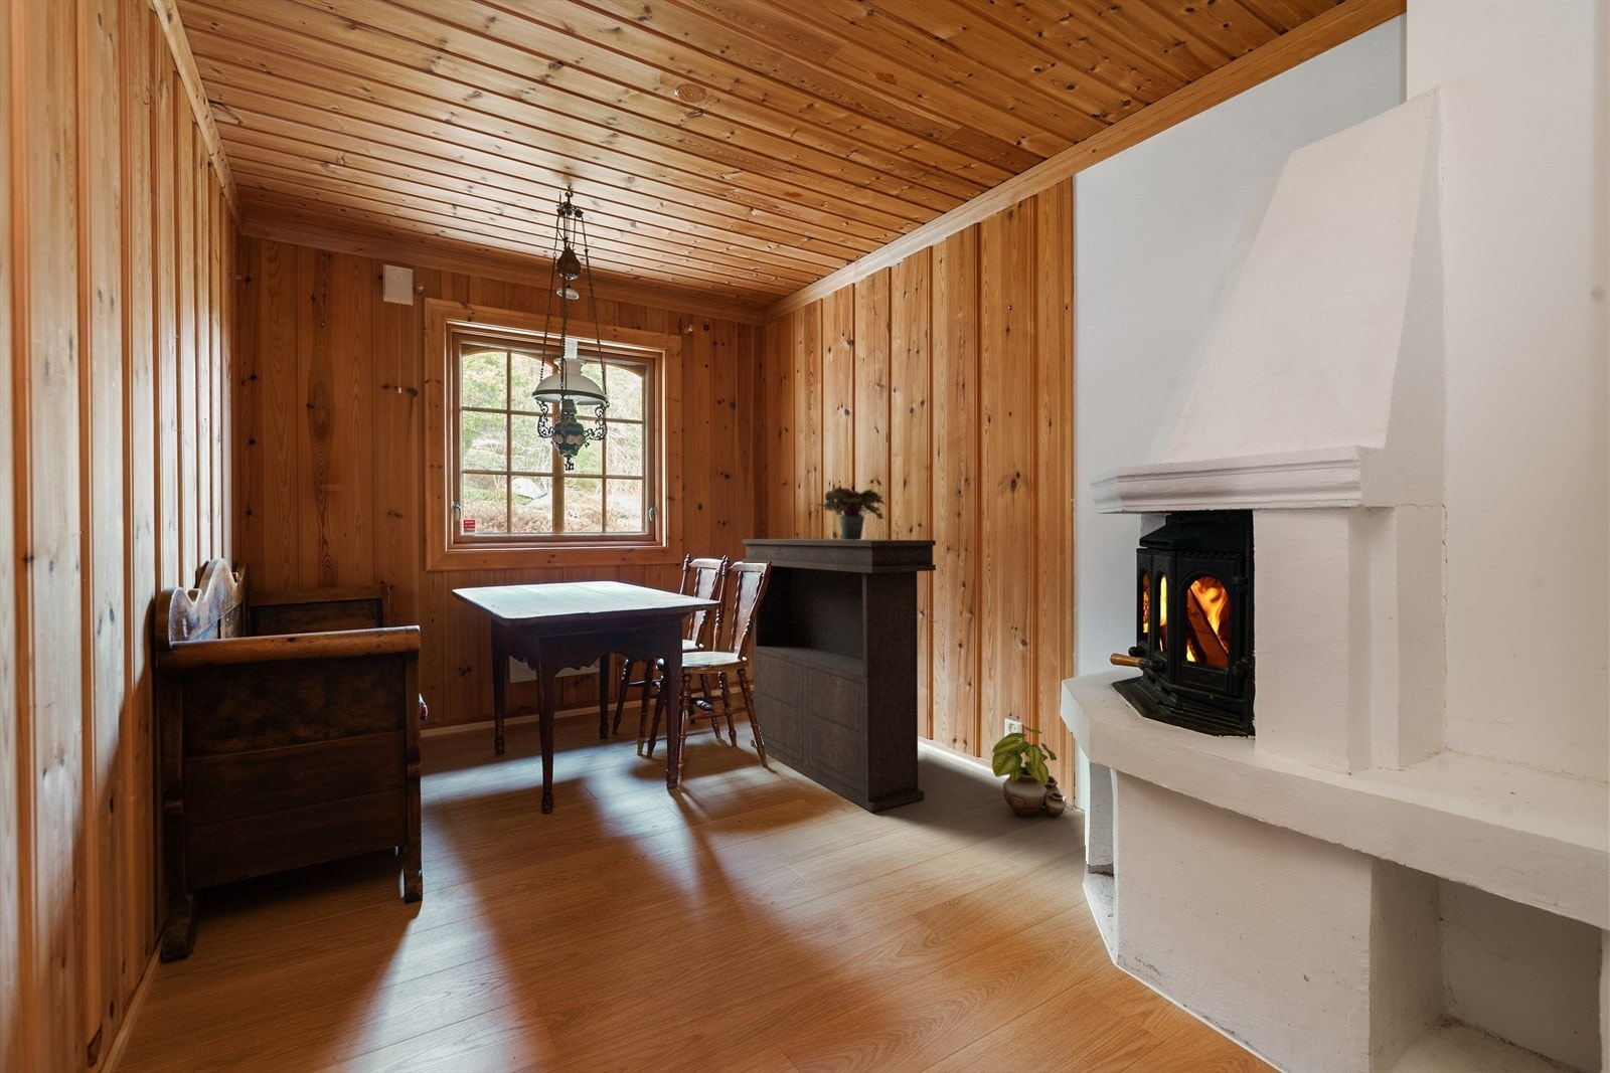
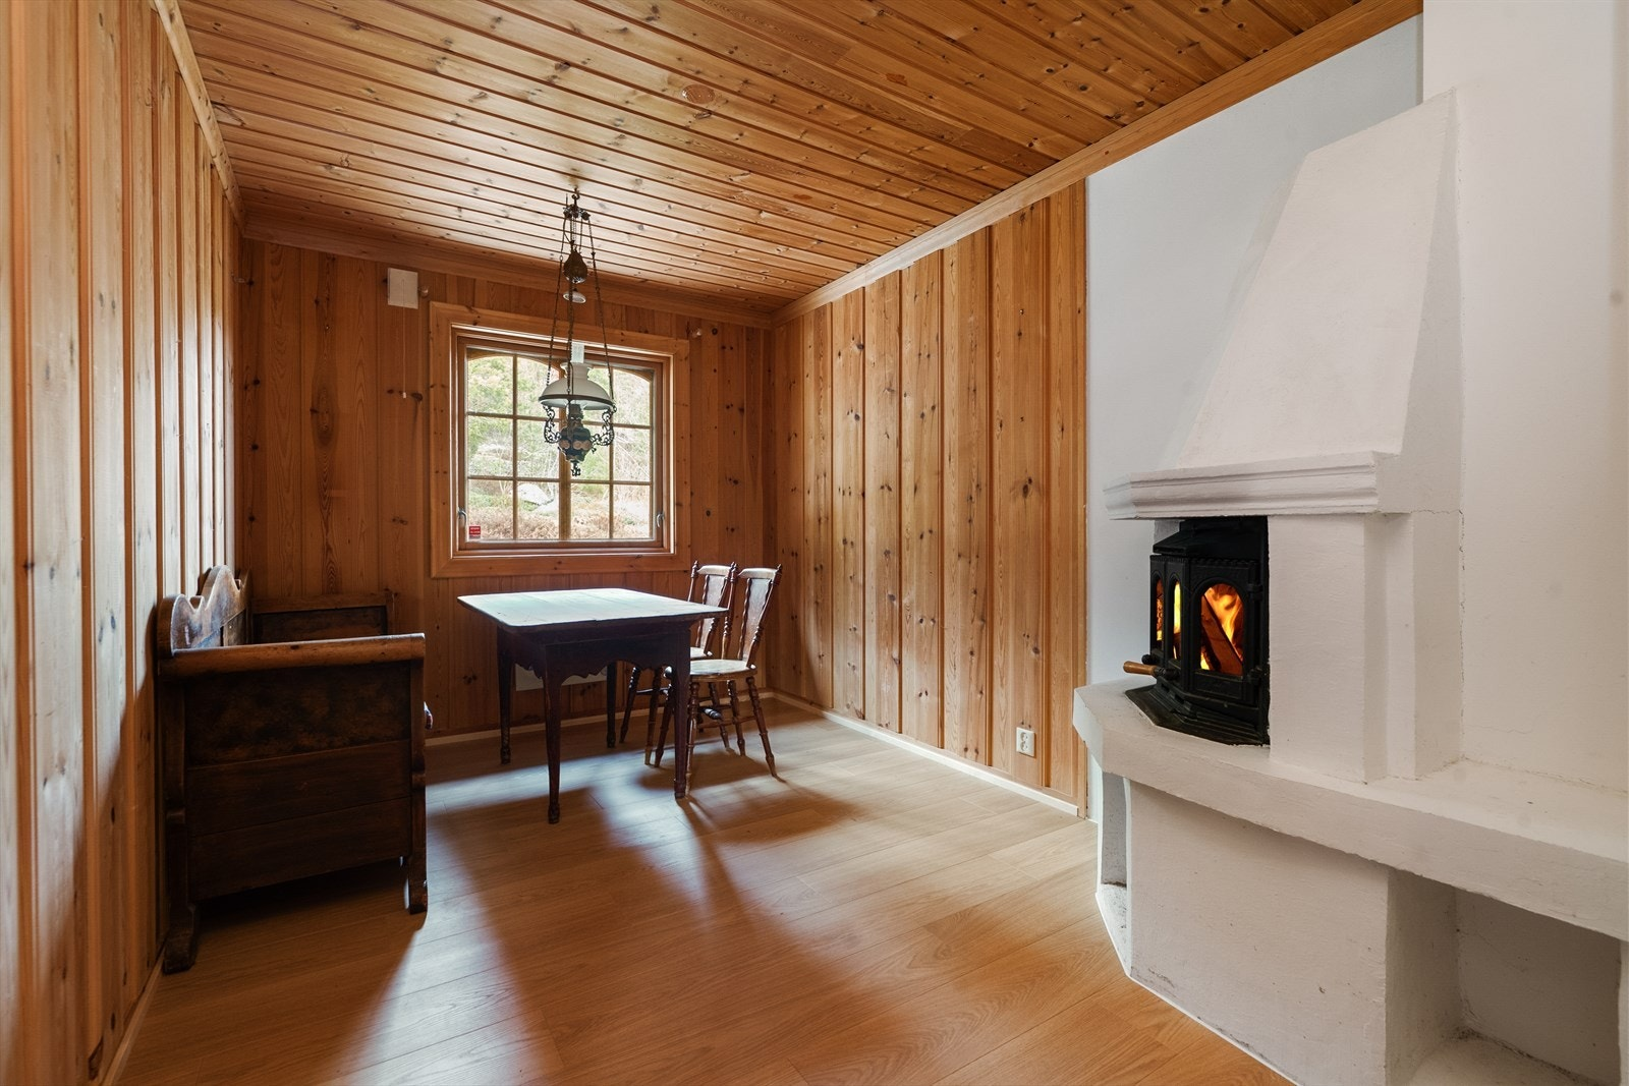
- console table (827, 655)
- potted plant (1030, 771)
- potted plant (852, 513)
